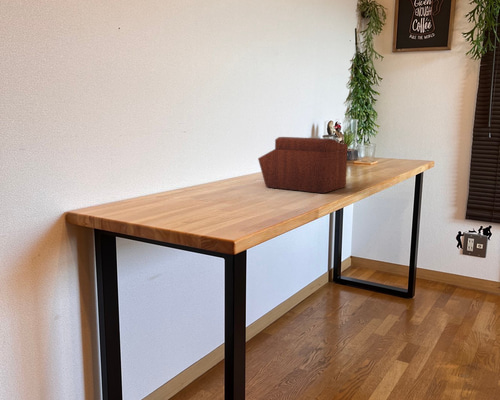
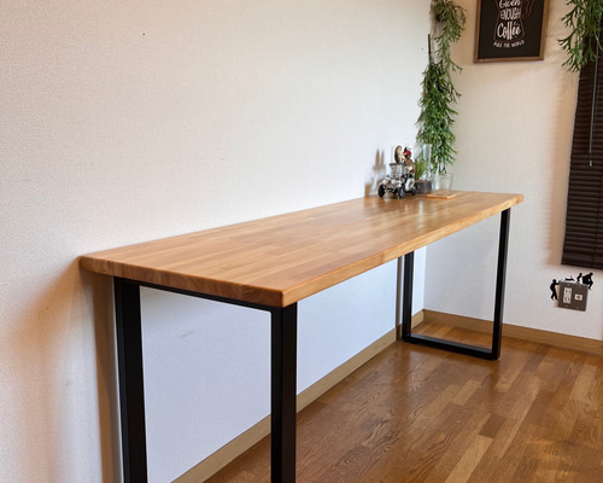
- sewing box (303, 161)
